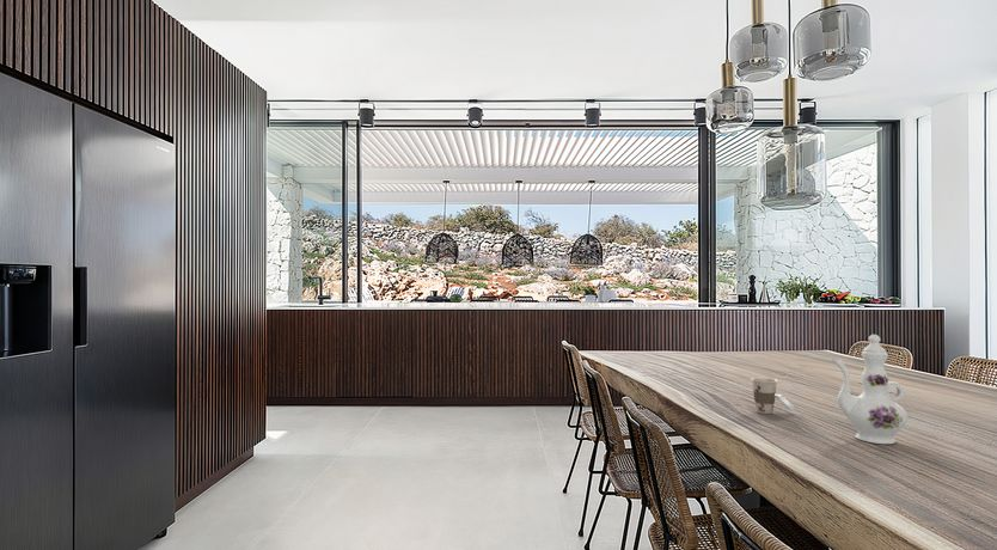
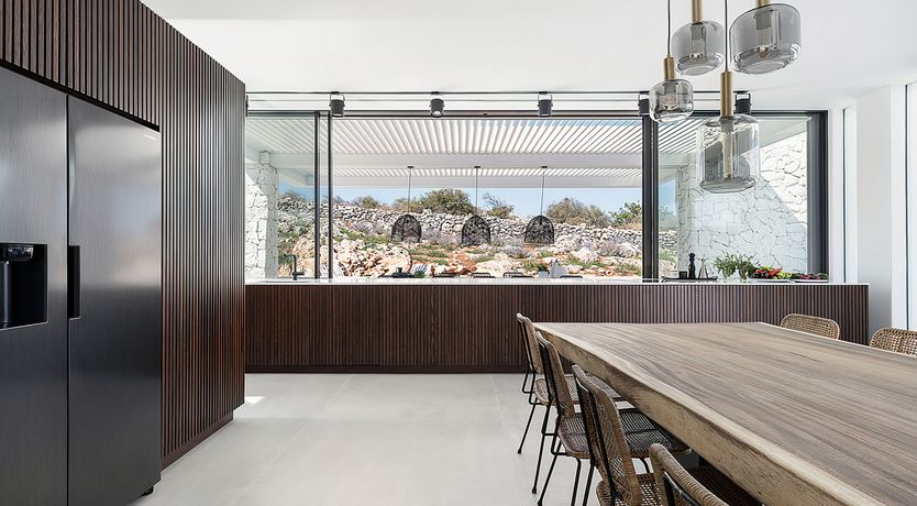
- chinaware (867, 386)
- cup (772, 396)
